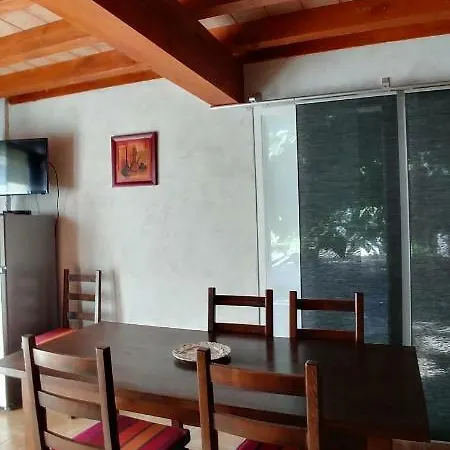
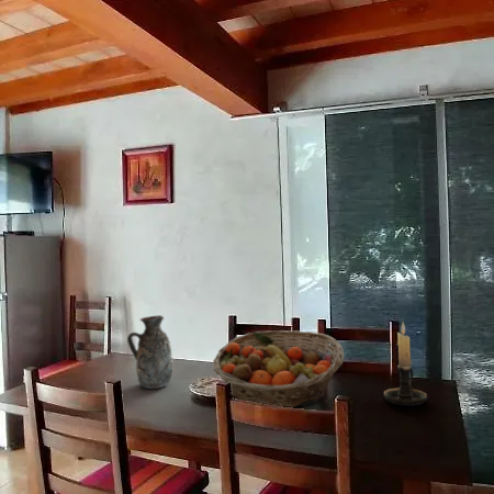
+ fruit basket (277, 366)
+ candle holder (405, 359)
+ decorative vase (149, 349)
